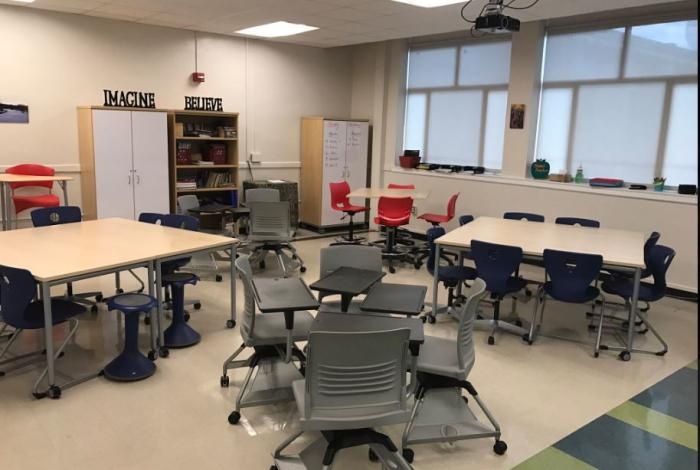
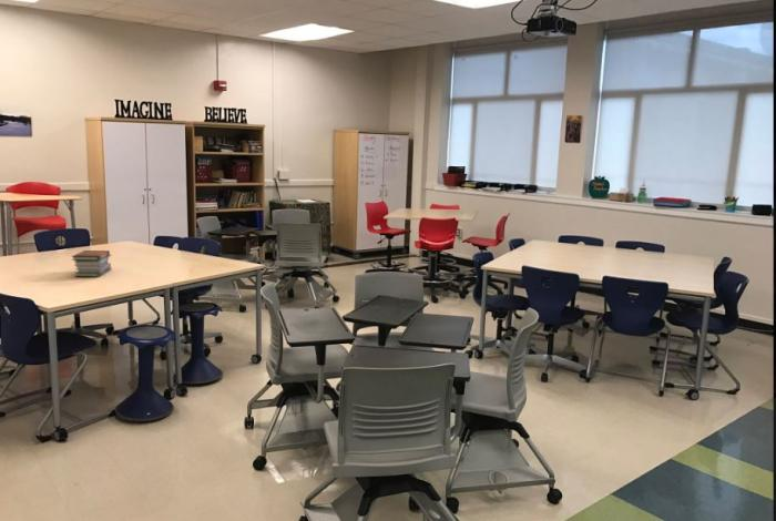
+ book stack (92, 263)
